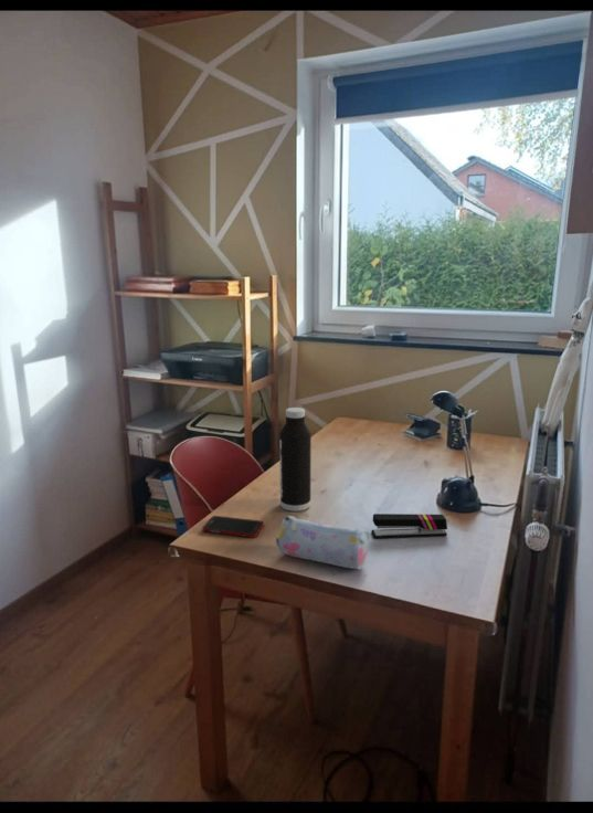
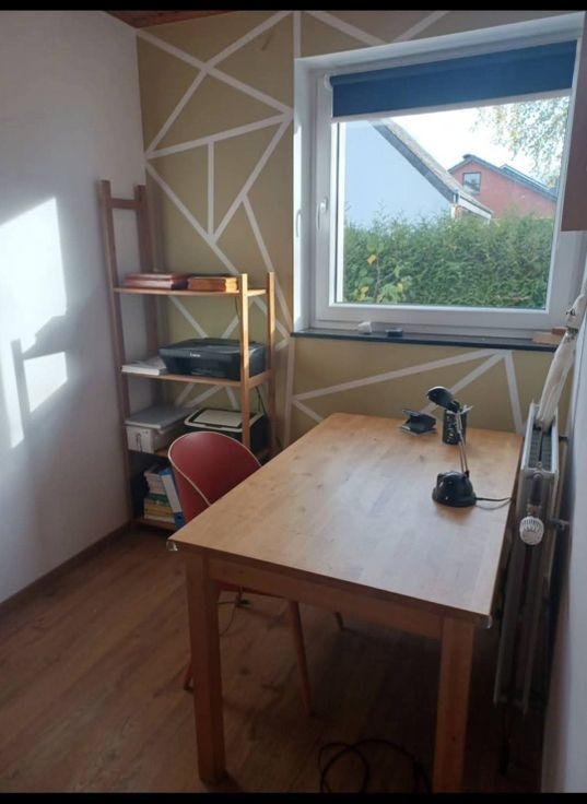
- cell phone (233, 526)
- stapler (409, 524)
- pencil case (322, 540)
- water bottle (295, 458)
